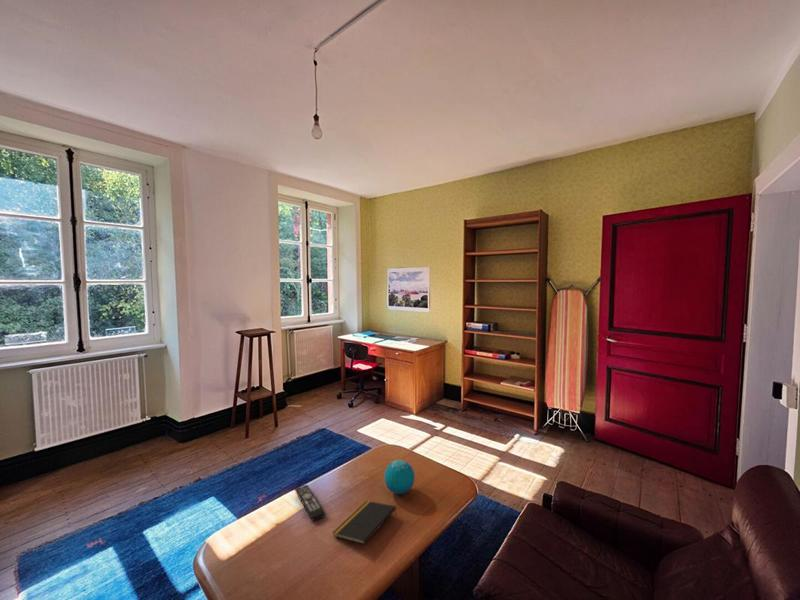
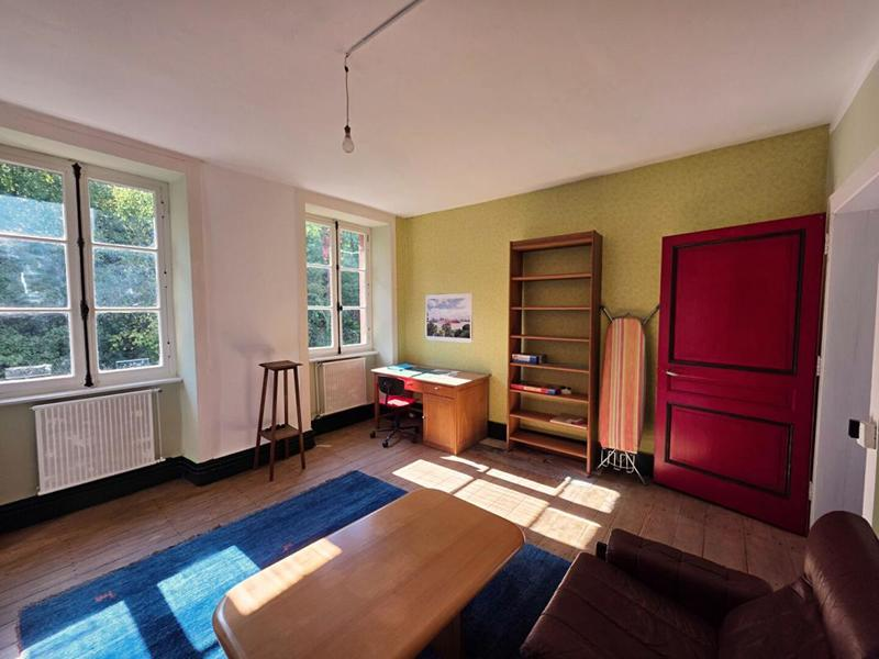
- decorative orb (399, 476)
- notepad (365, 520)
- remote control (309, 501)
